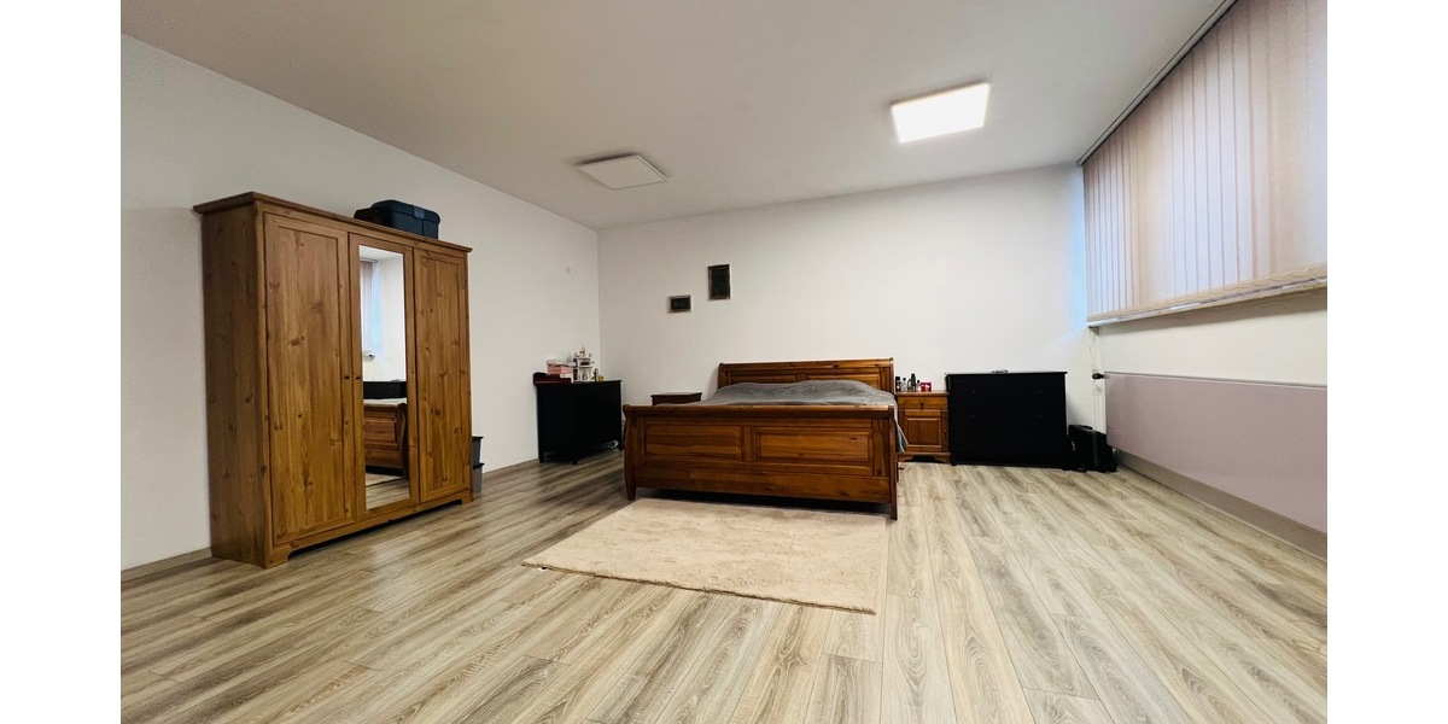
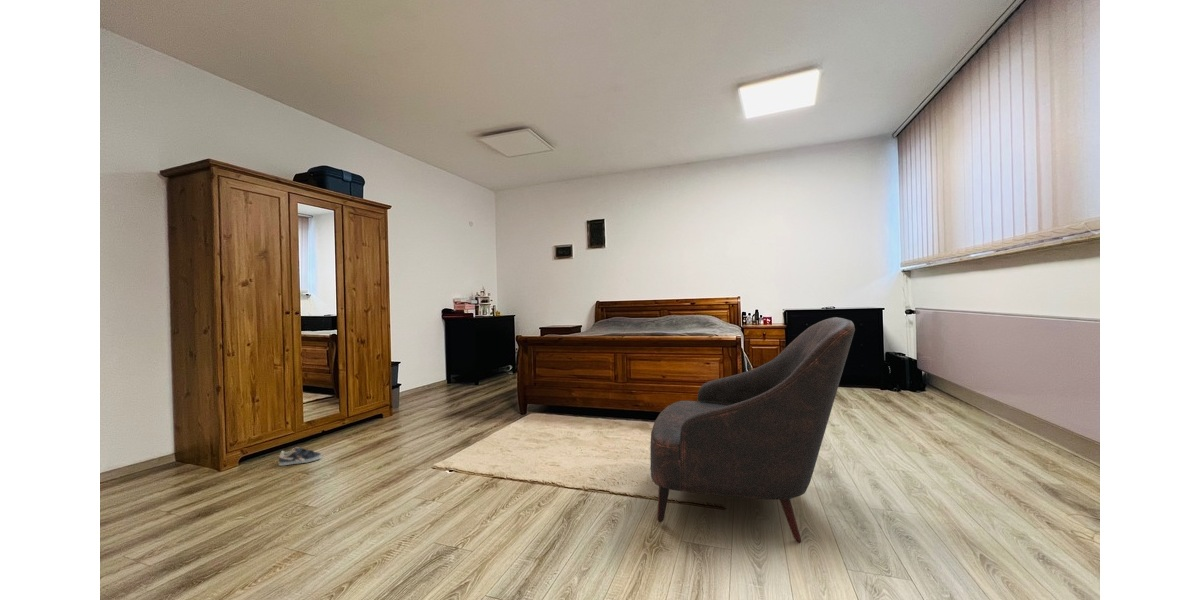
+ sneaker (300, 455)
+ armchair (745, 408)
